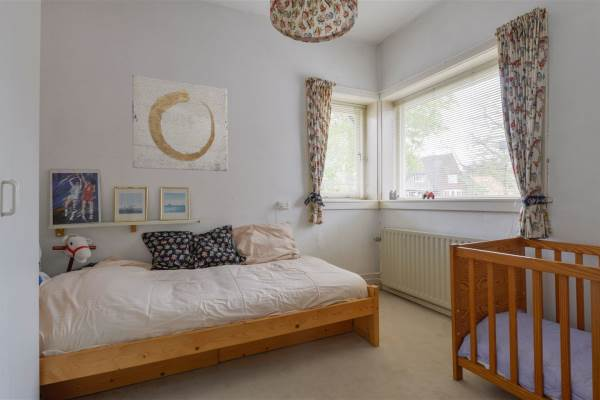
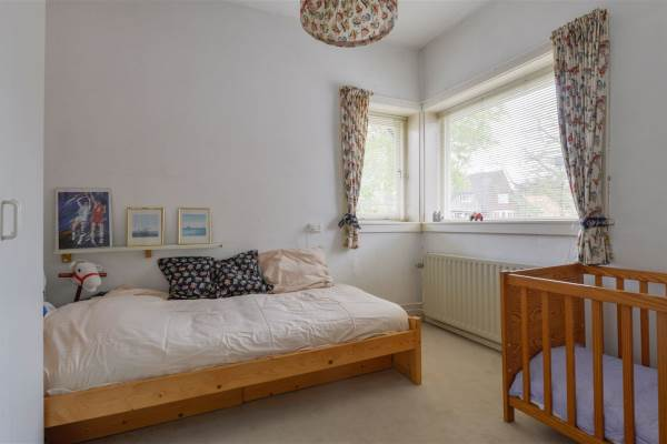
- wall art (182, 126)
